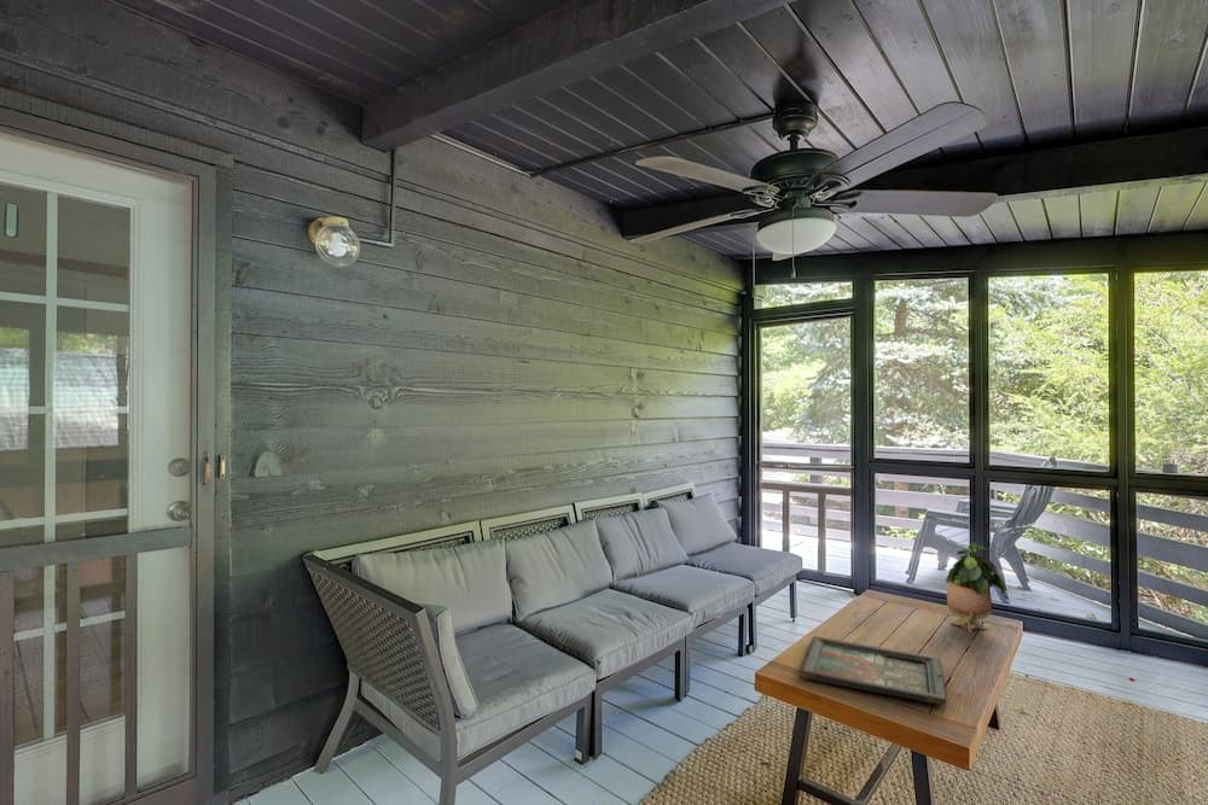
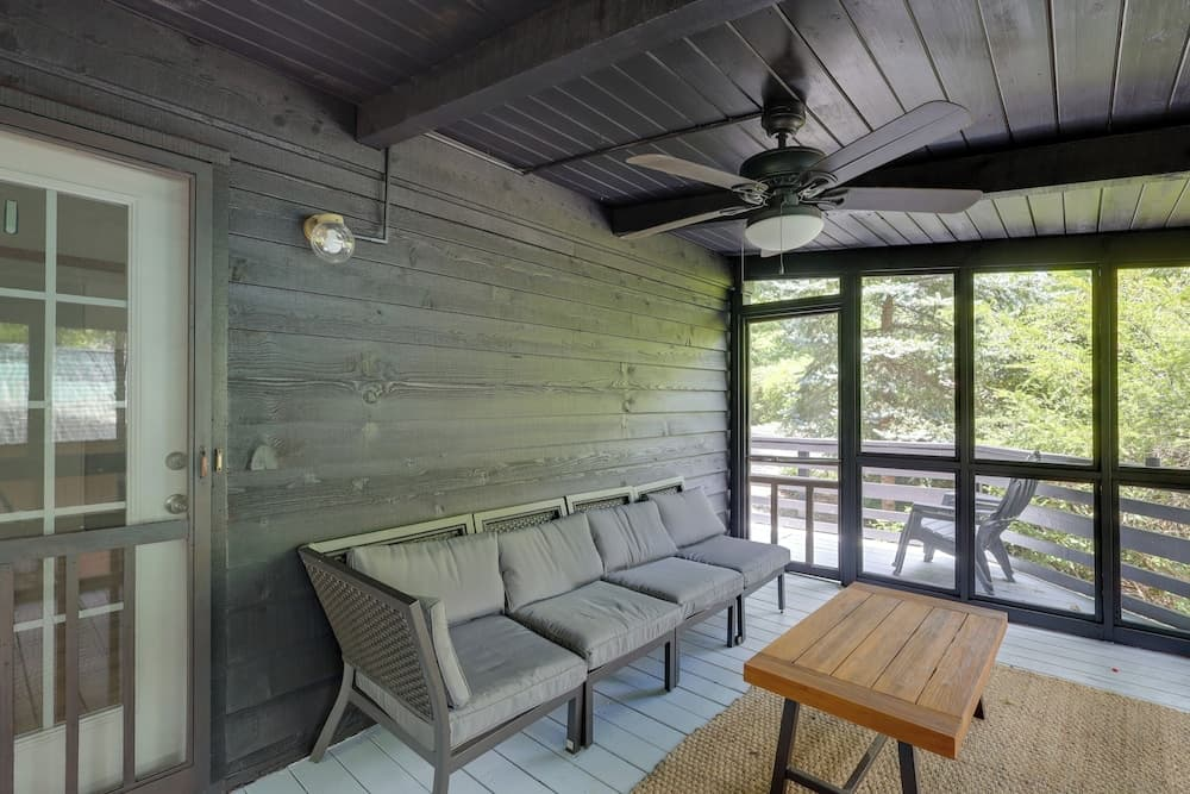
- potted plant (974, 585)
- decorative tray (871, 667)
